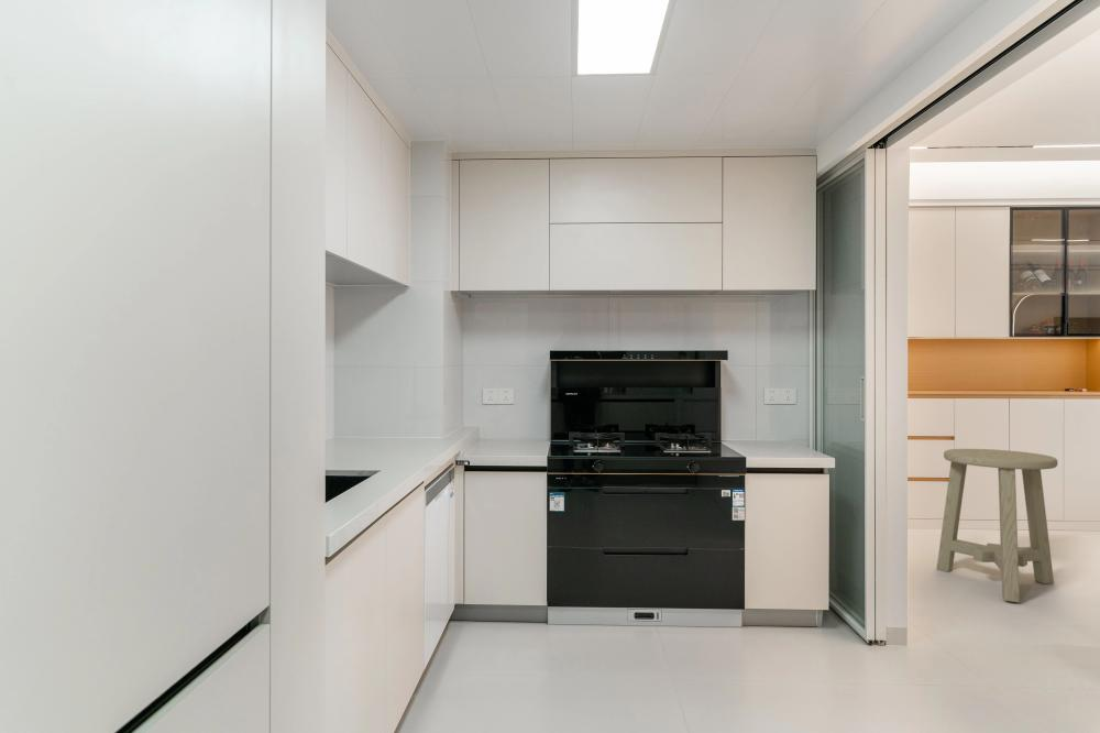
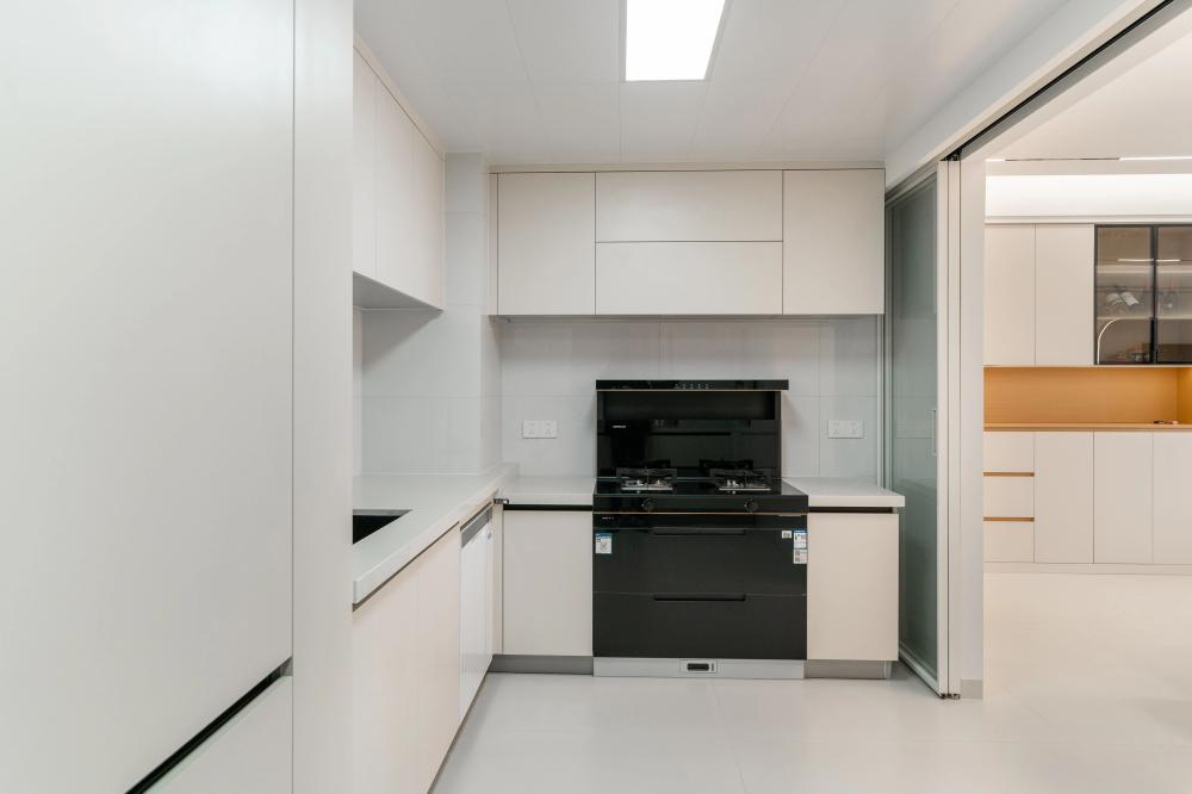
- stool (1002, 518)
